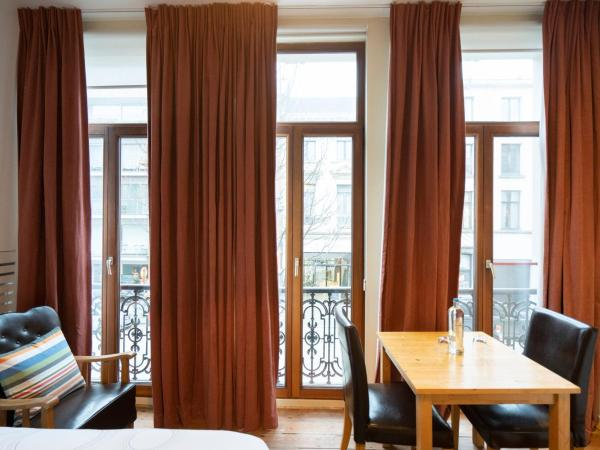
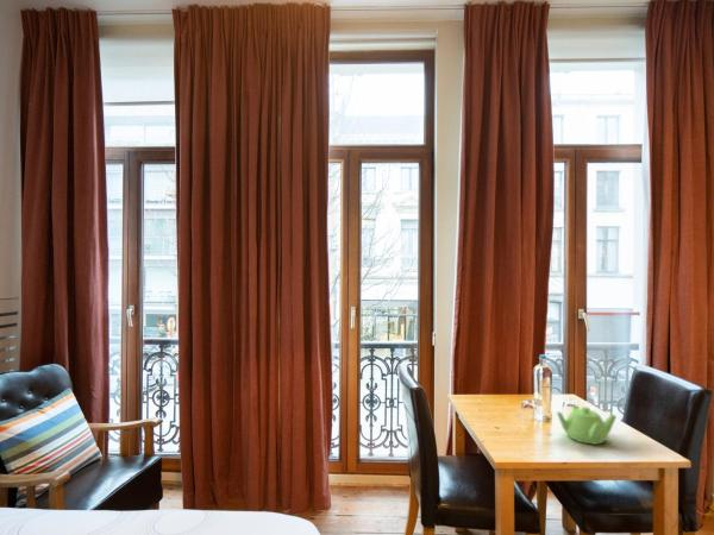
+ teapot (585, 422)
